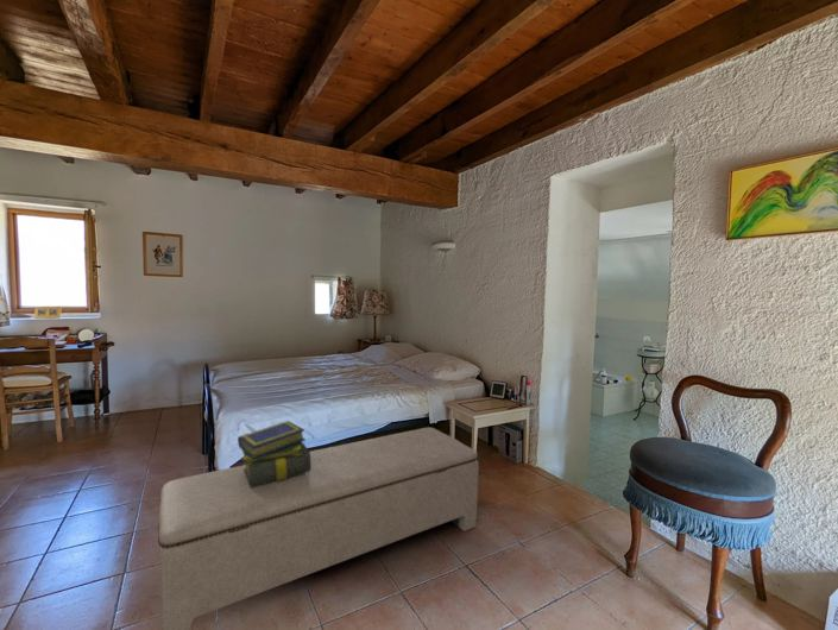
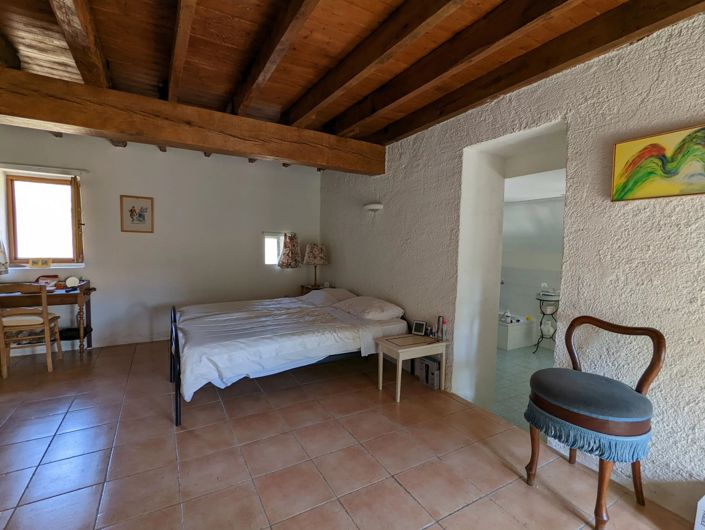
- stack of books (273, 451)
- bench (336, 505)
